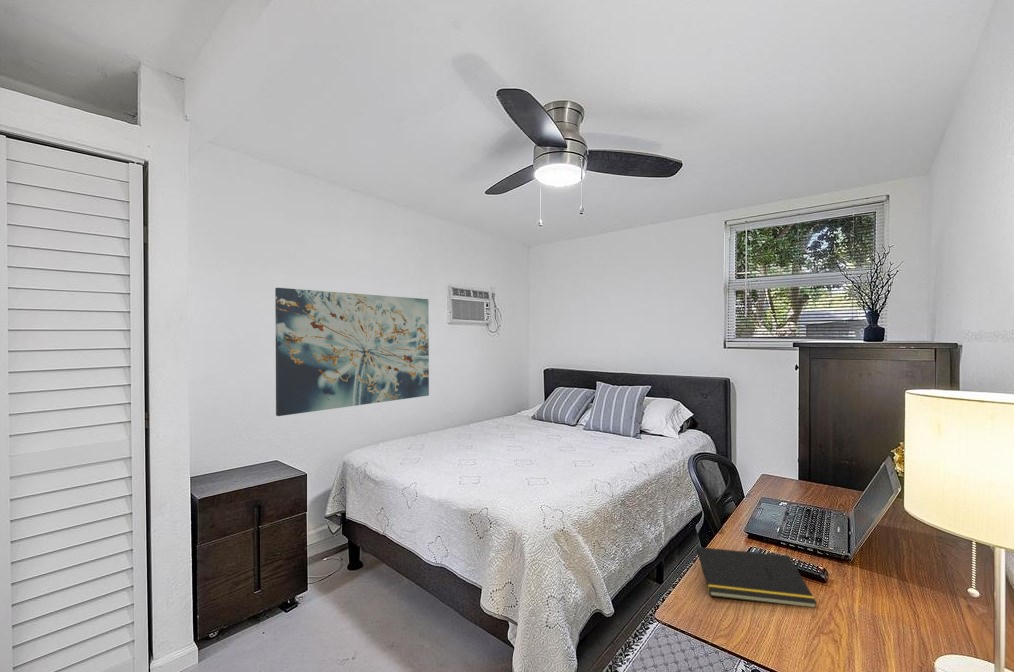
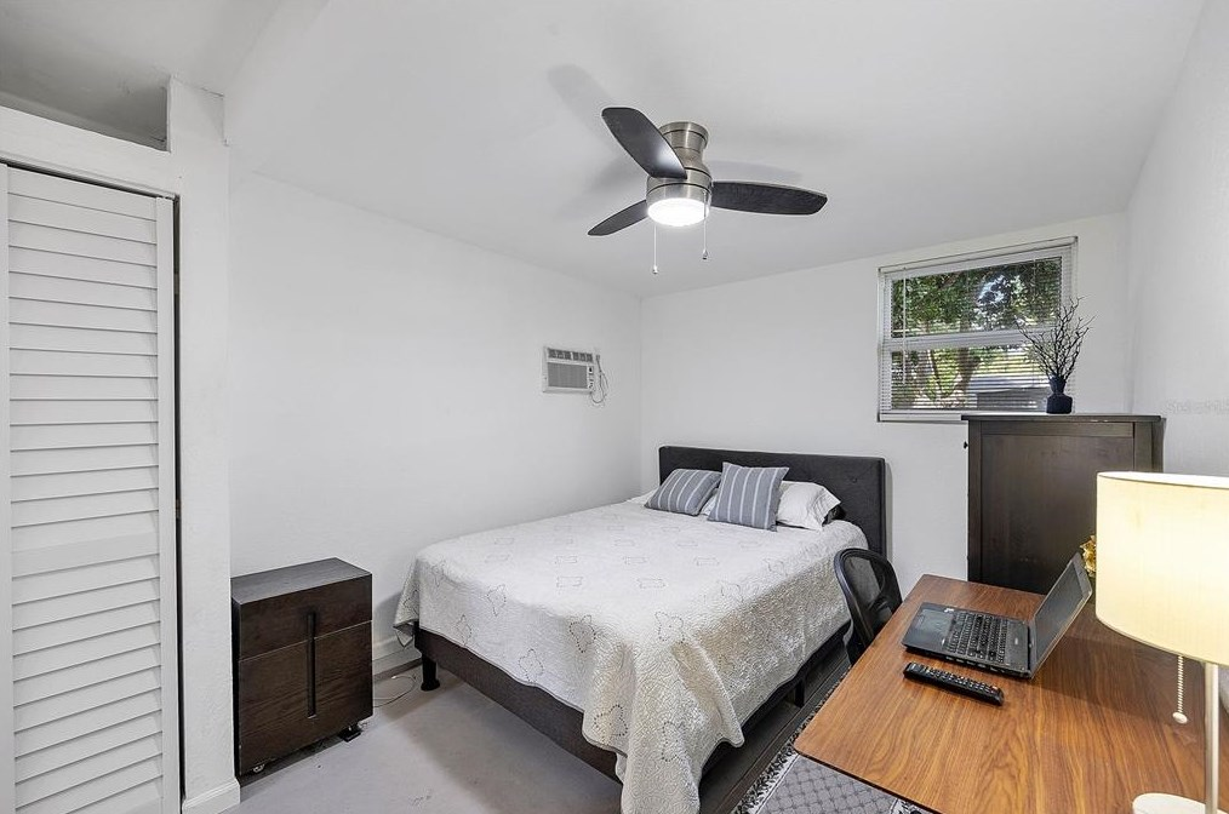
- wall art (362, 349)
- notepad (751, 574)
